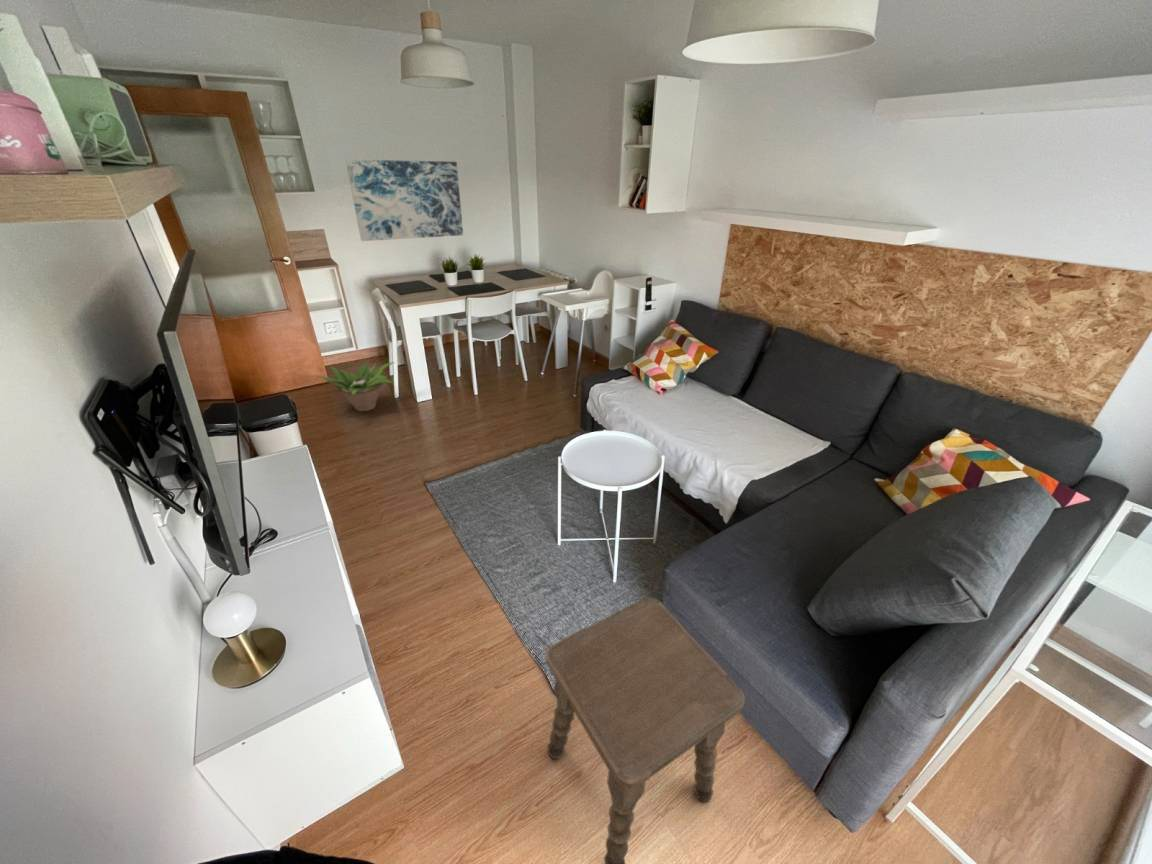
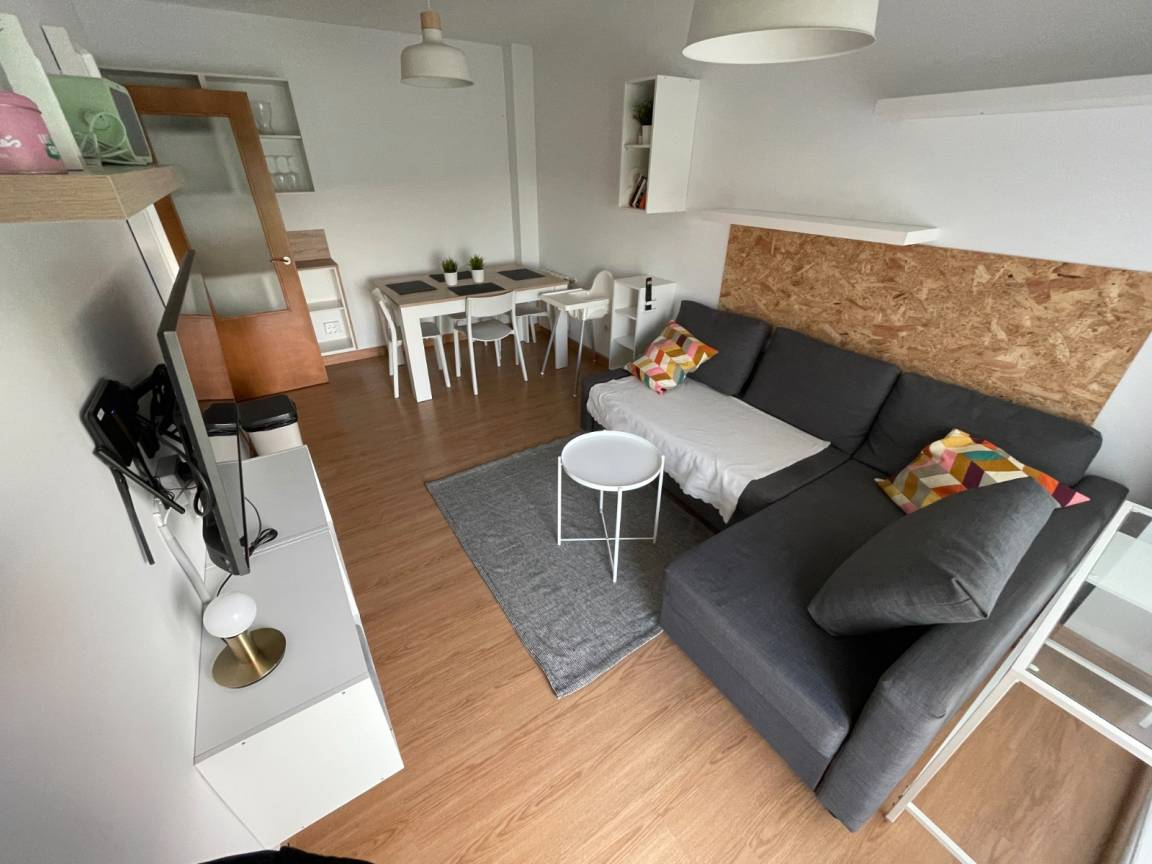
- side table (634, 726)
- wall art (409, 200)
- decorative plant (363, 389)
